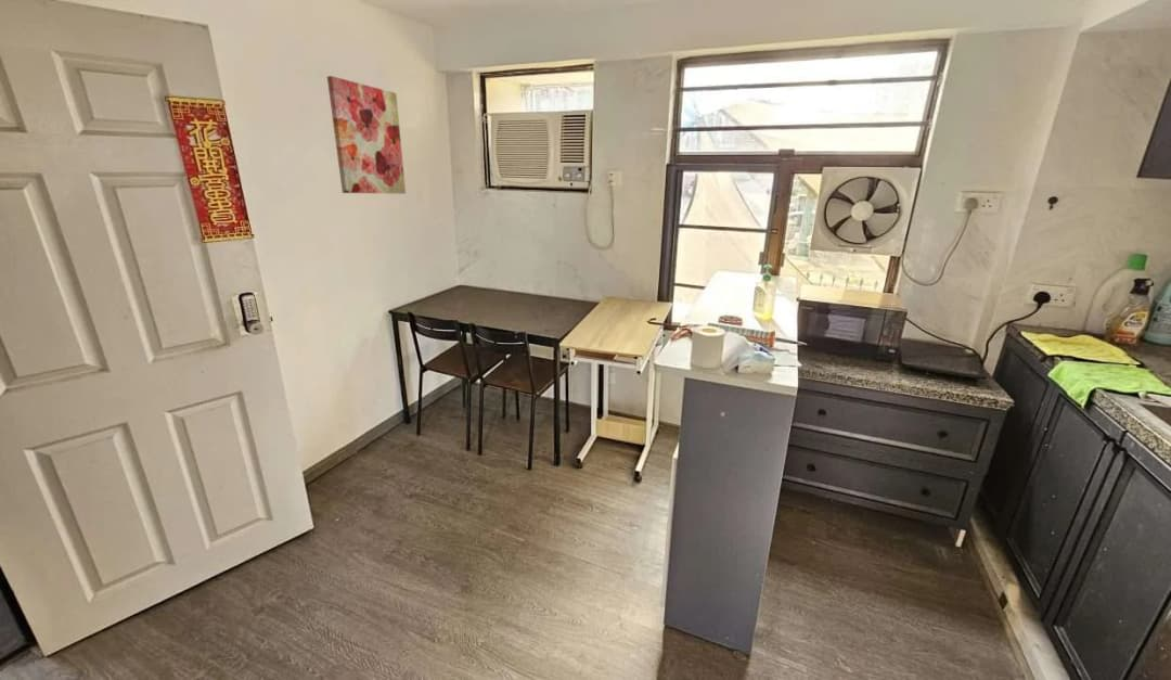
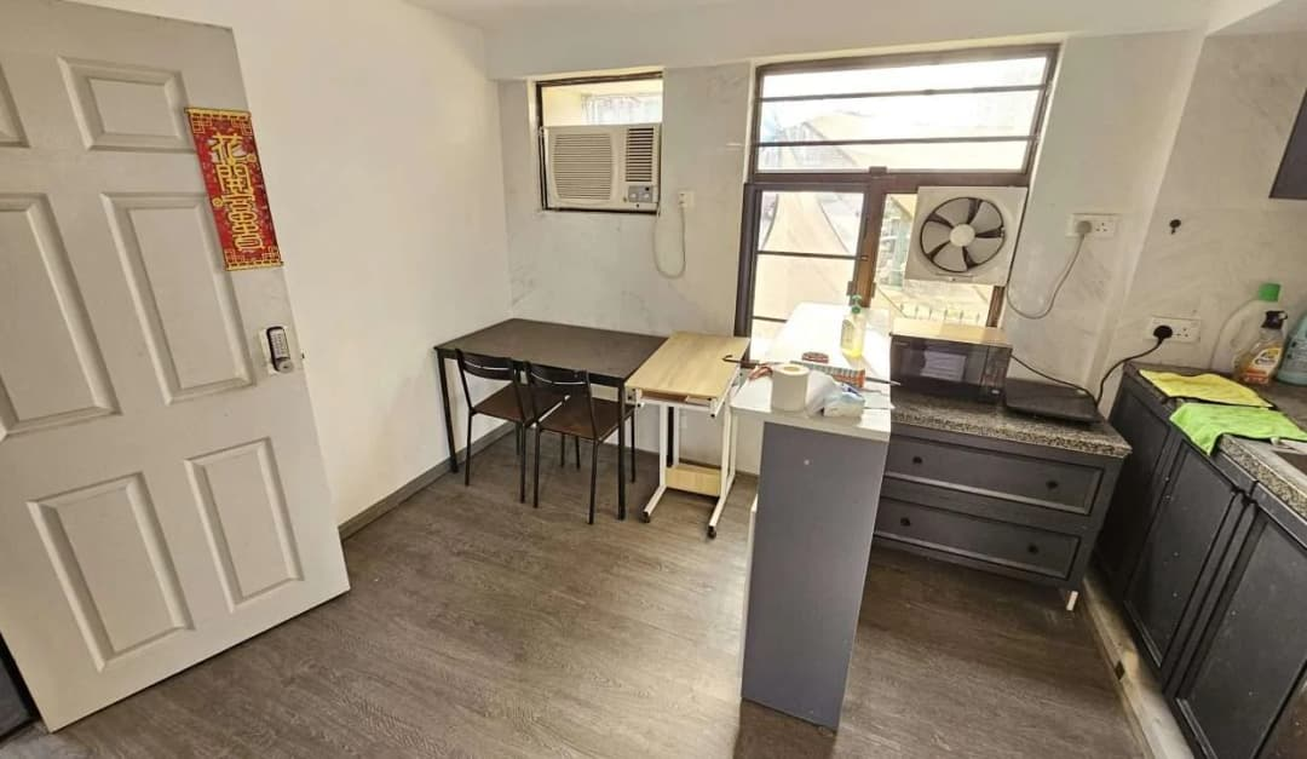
- wall art (370, 141)
